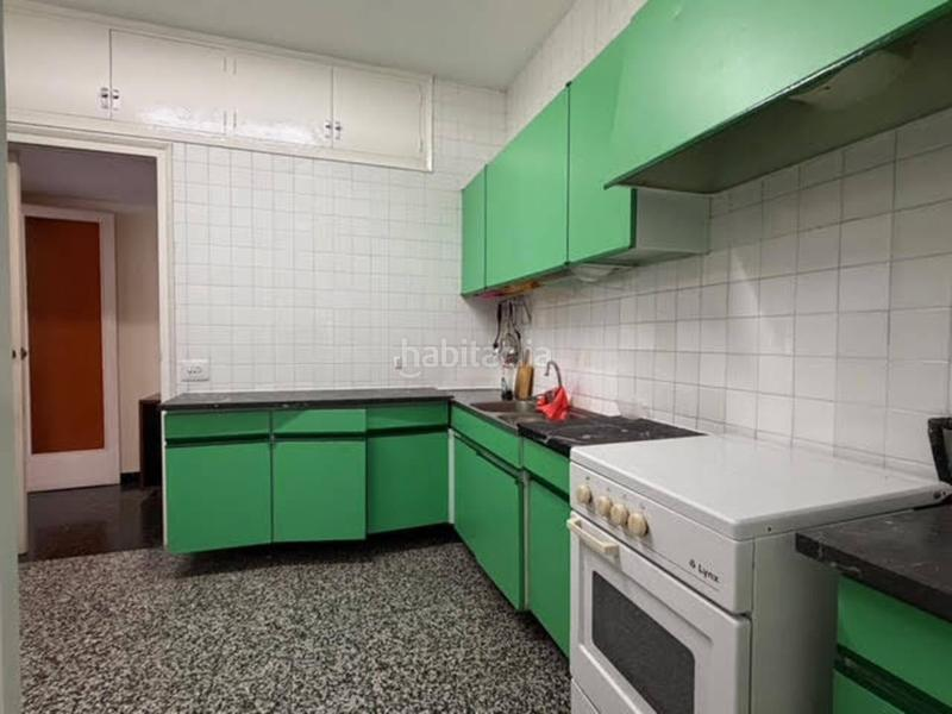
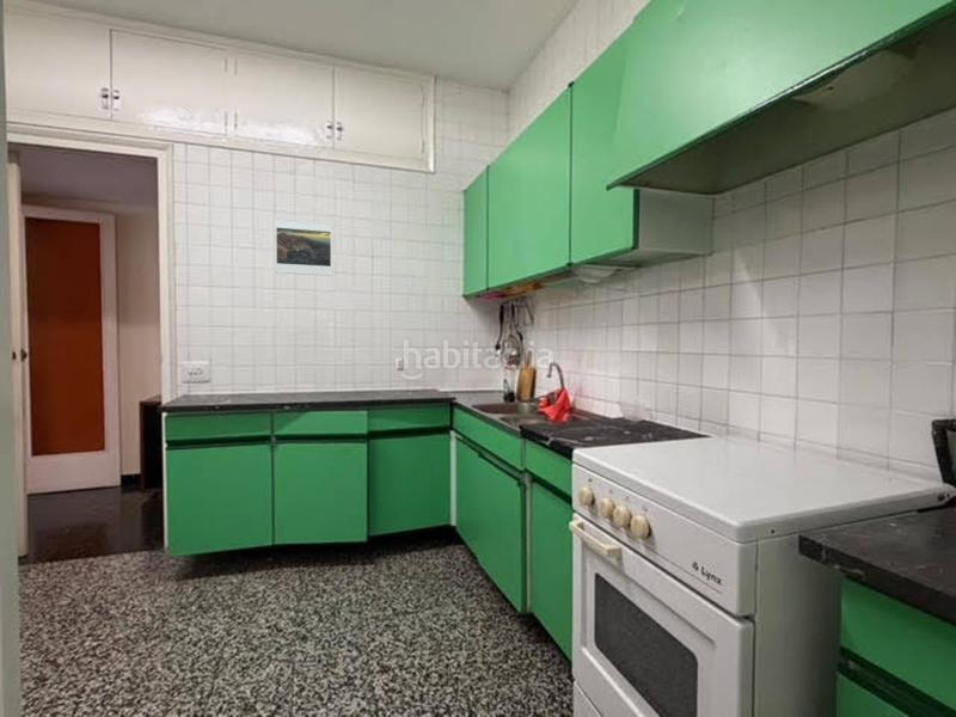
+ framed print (304, 247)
